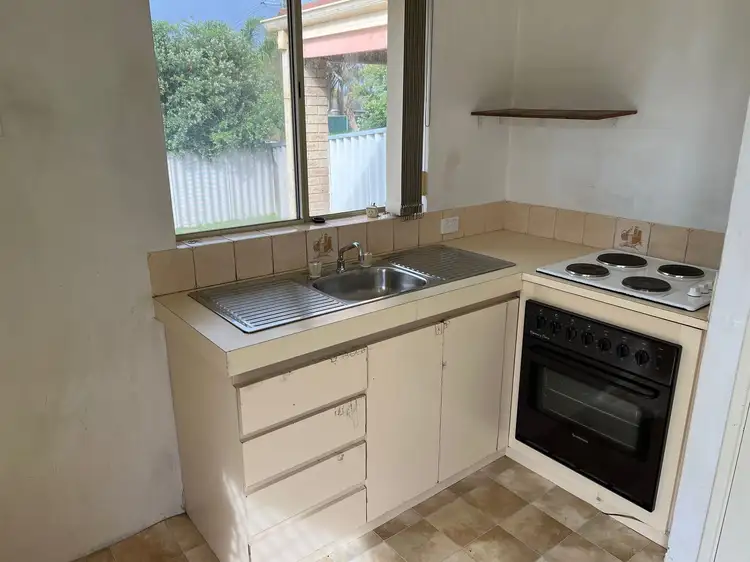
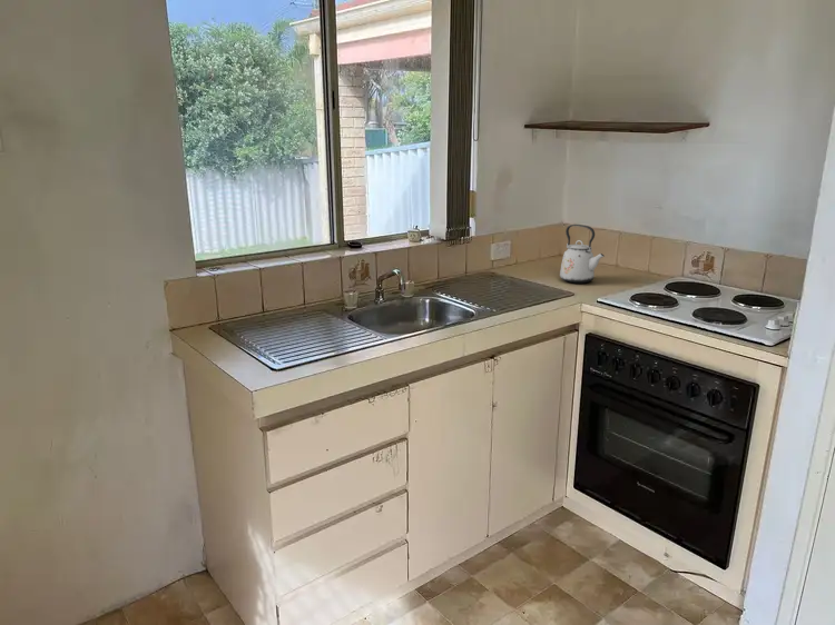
+ kettle (583, 254)
